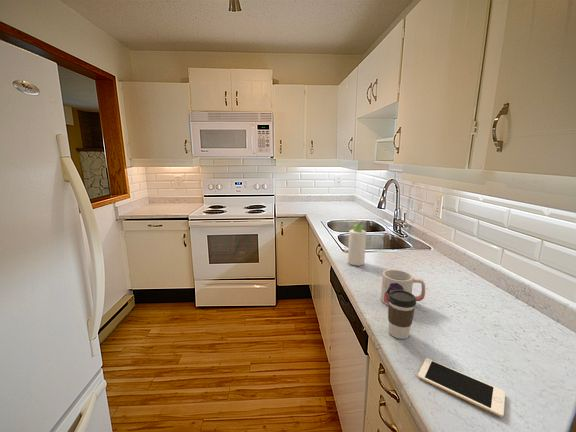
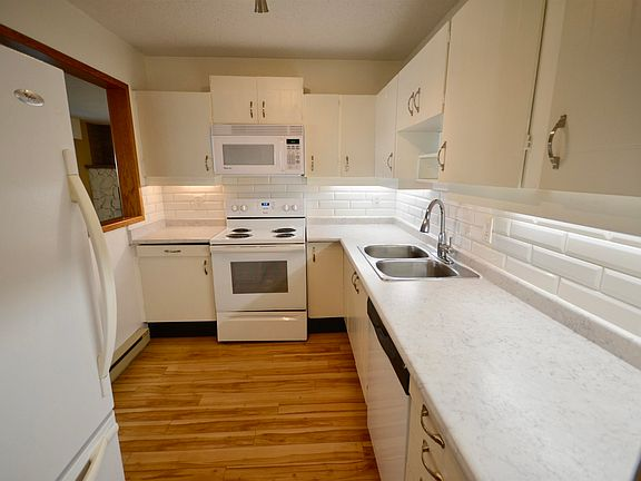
- coffee cup (400, 314)
- cell phone (459, 384)
- mug (402, 288)
- bottle (357, 241)
